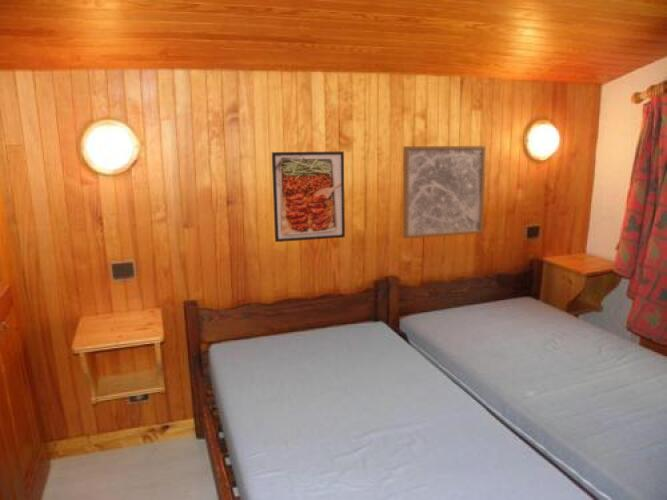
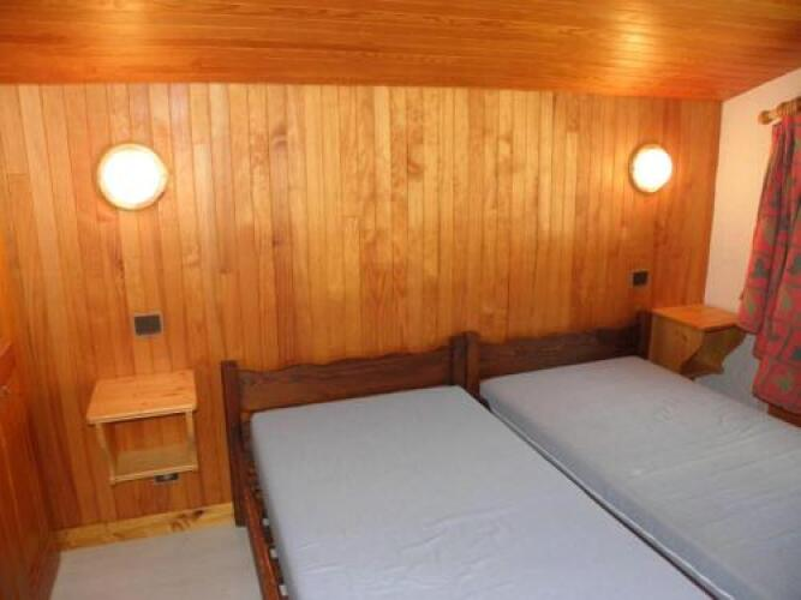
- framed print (309, 196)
- wall art (444, 191)
